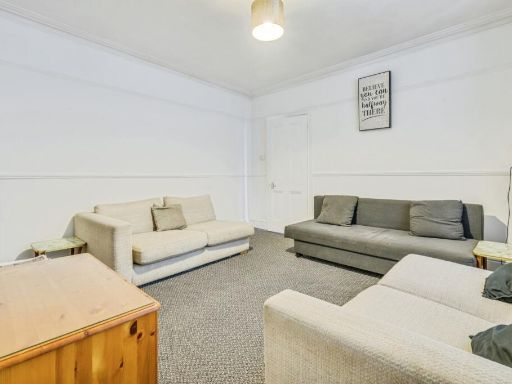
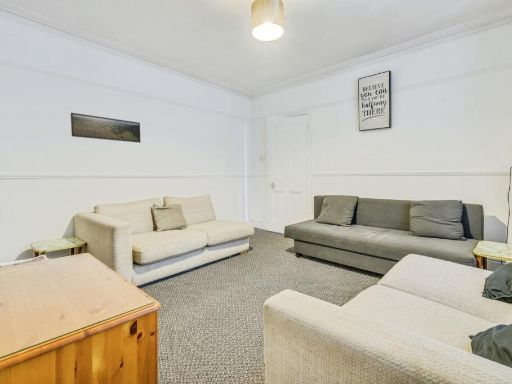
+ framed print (108, 128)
